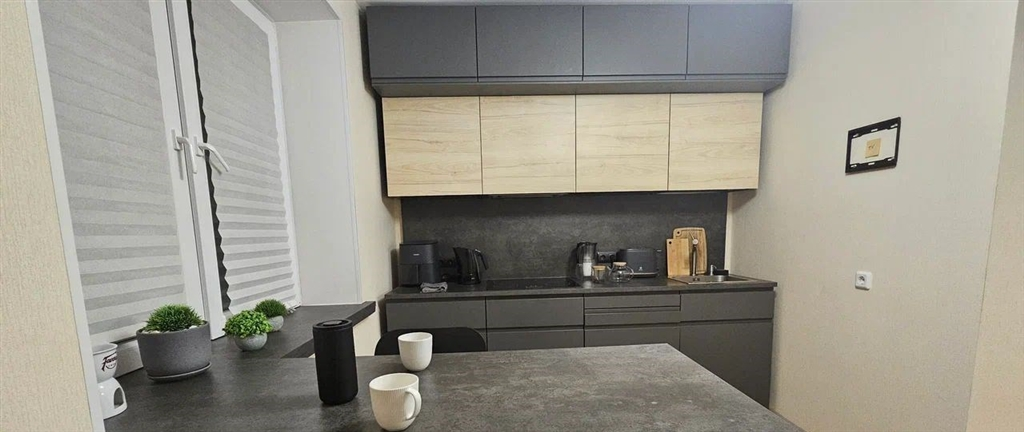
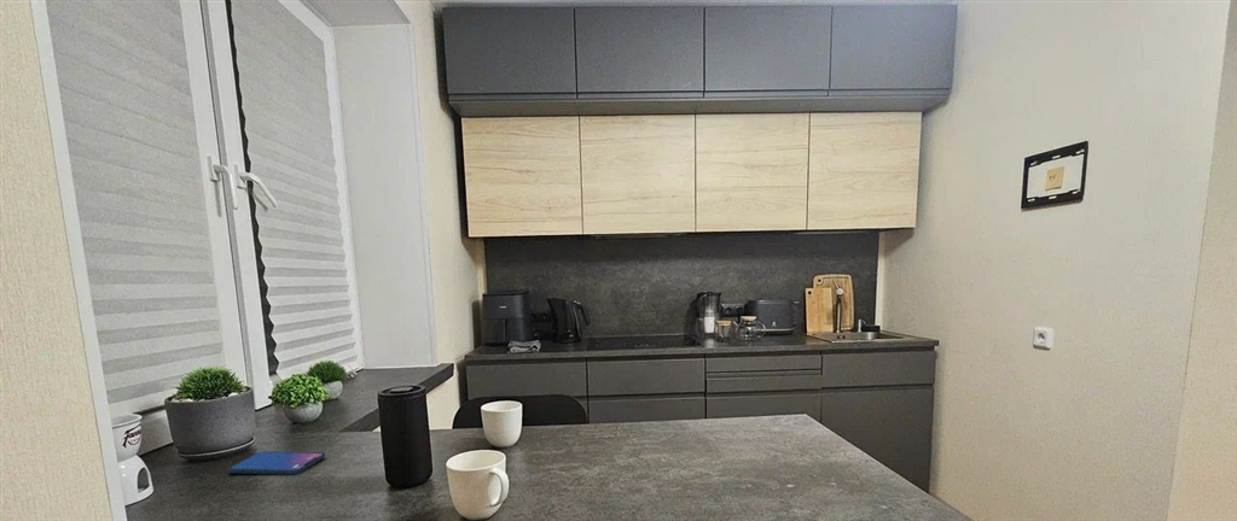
+ smartphone (278, 462)
